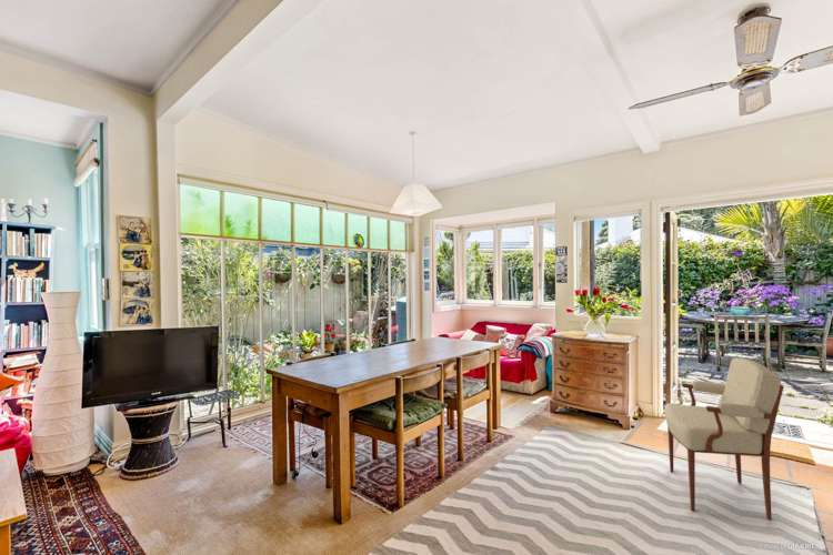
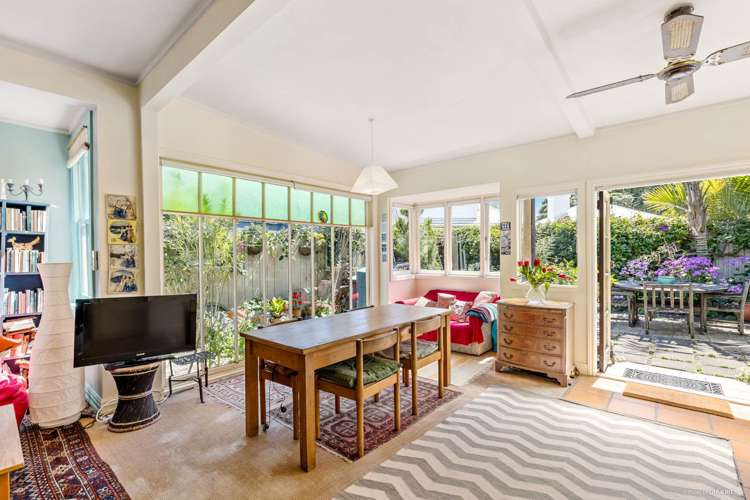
- armchair (716, 426)
